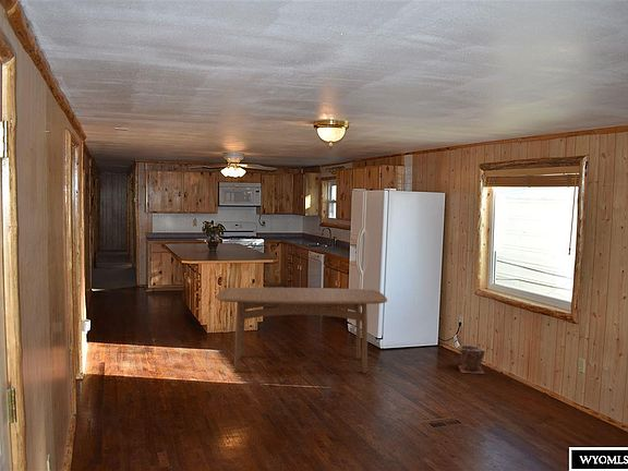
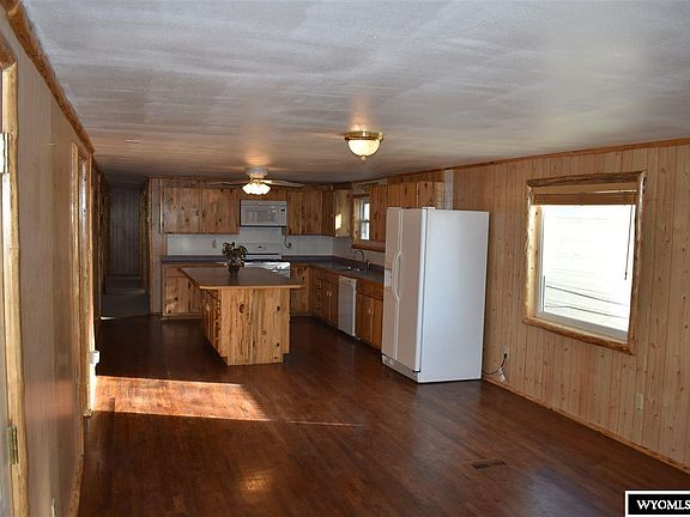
- dining table (301, 313)
- plant pot (471, 358)
